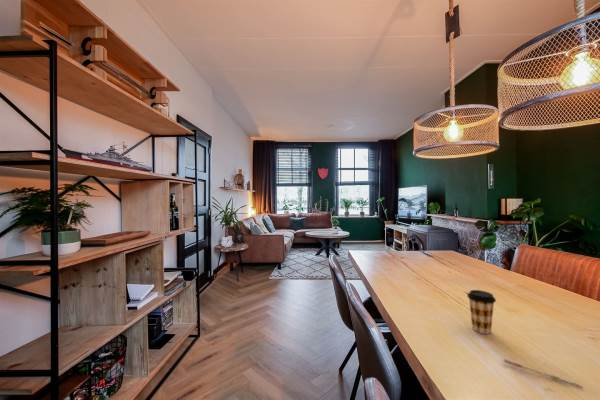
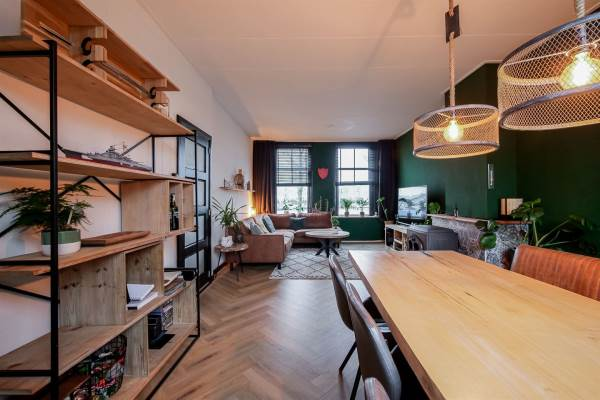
- pen (540, 372)
- coffee cup (481, 311)
